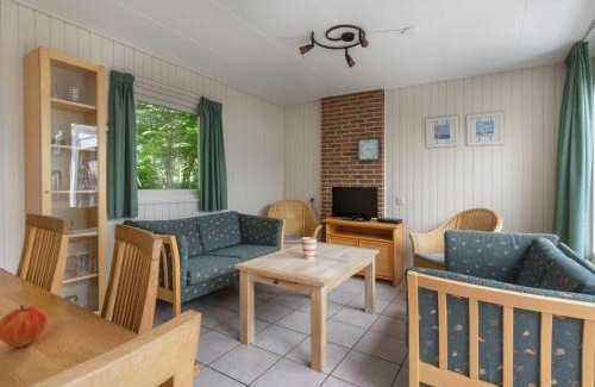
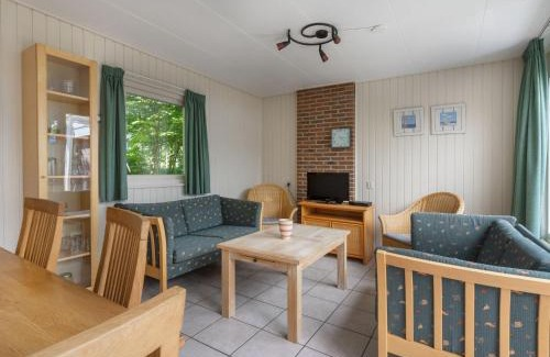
- fruit (23, 324)
